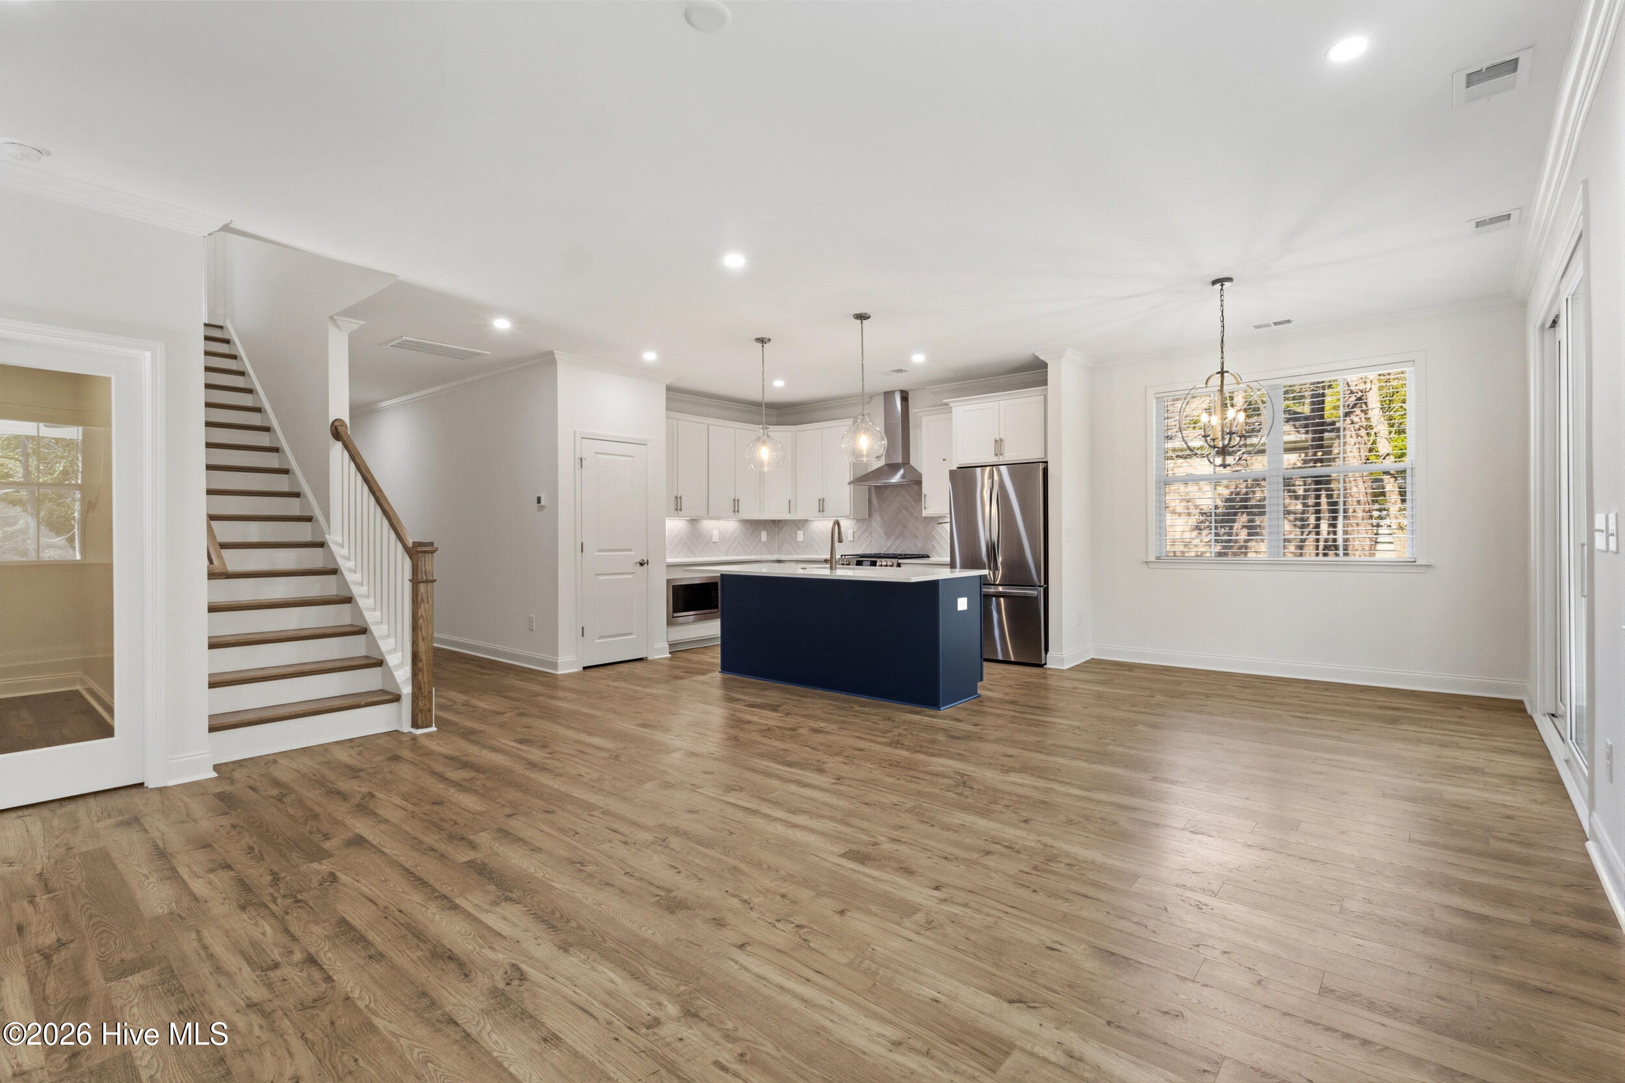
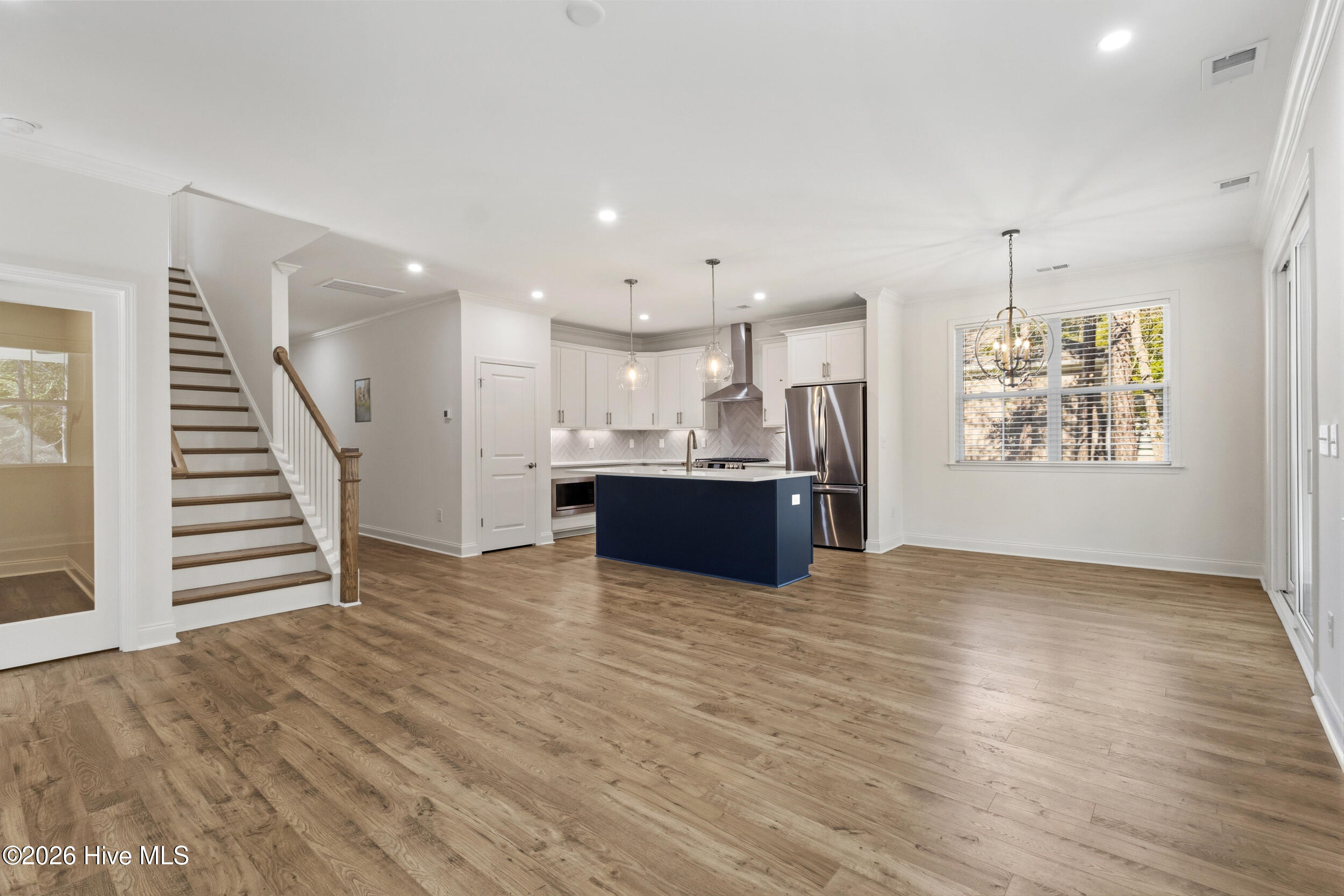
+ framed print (363, 400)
